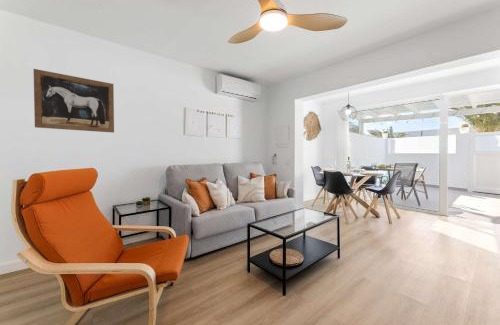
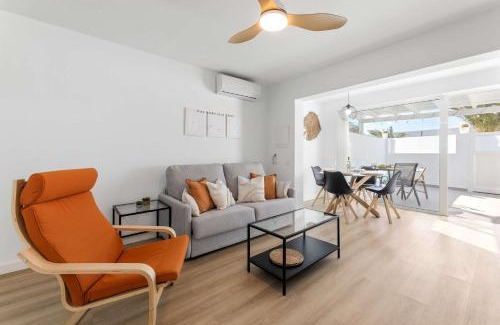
- wall art (77, 103)
